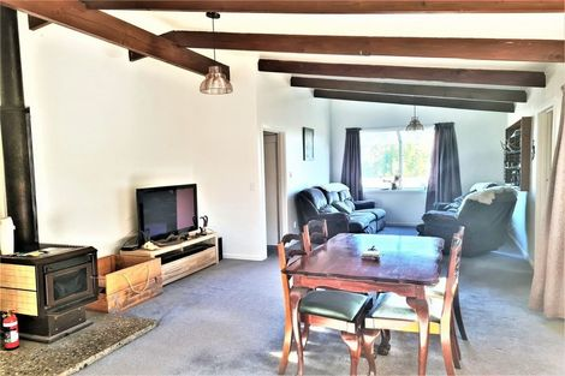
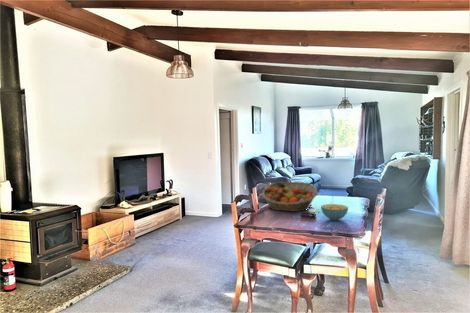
+ cereal bowl (334, 213)
+ fruit basket (289, 196)
